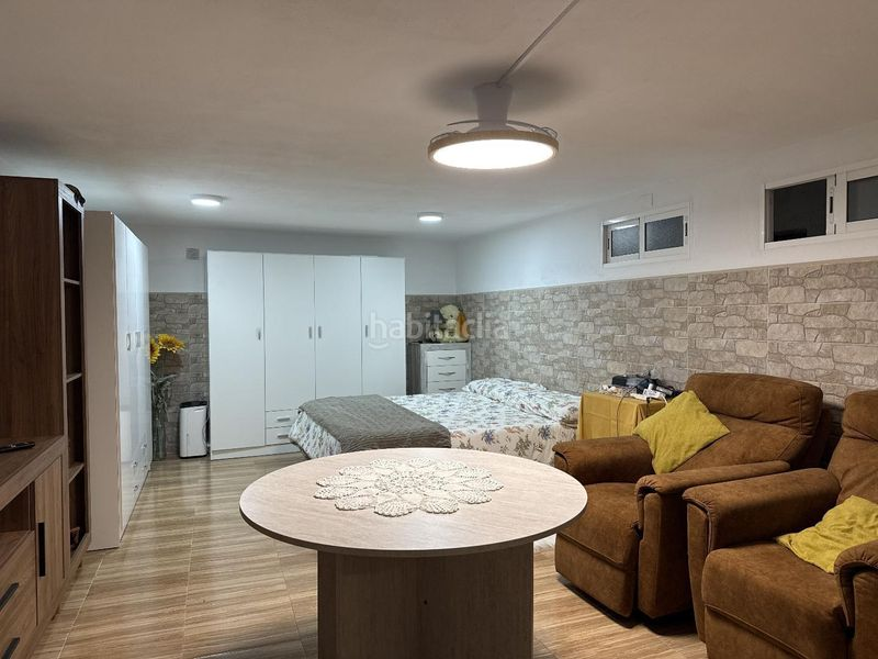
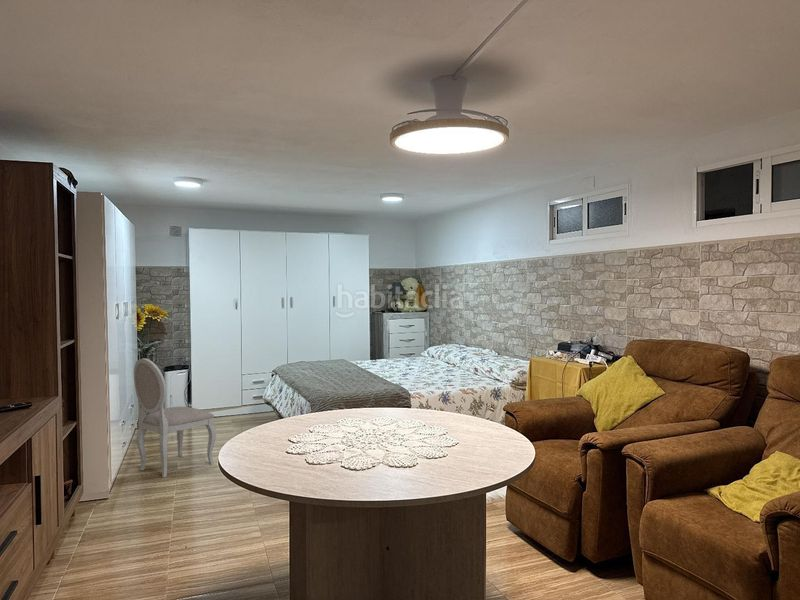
+ dining chair (176, 410)
